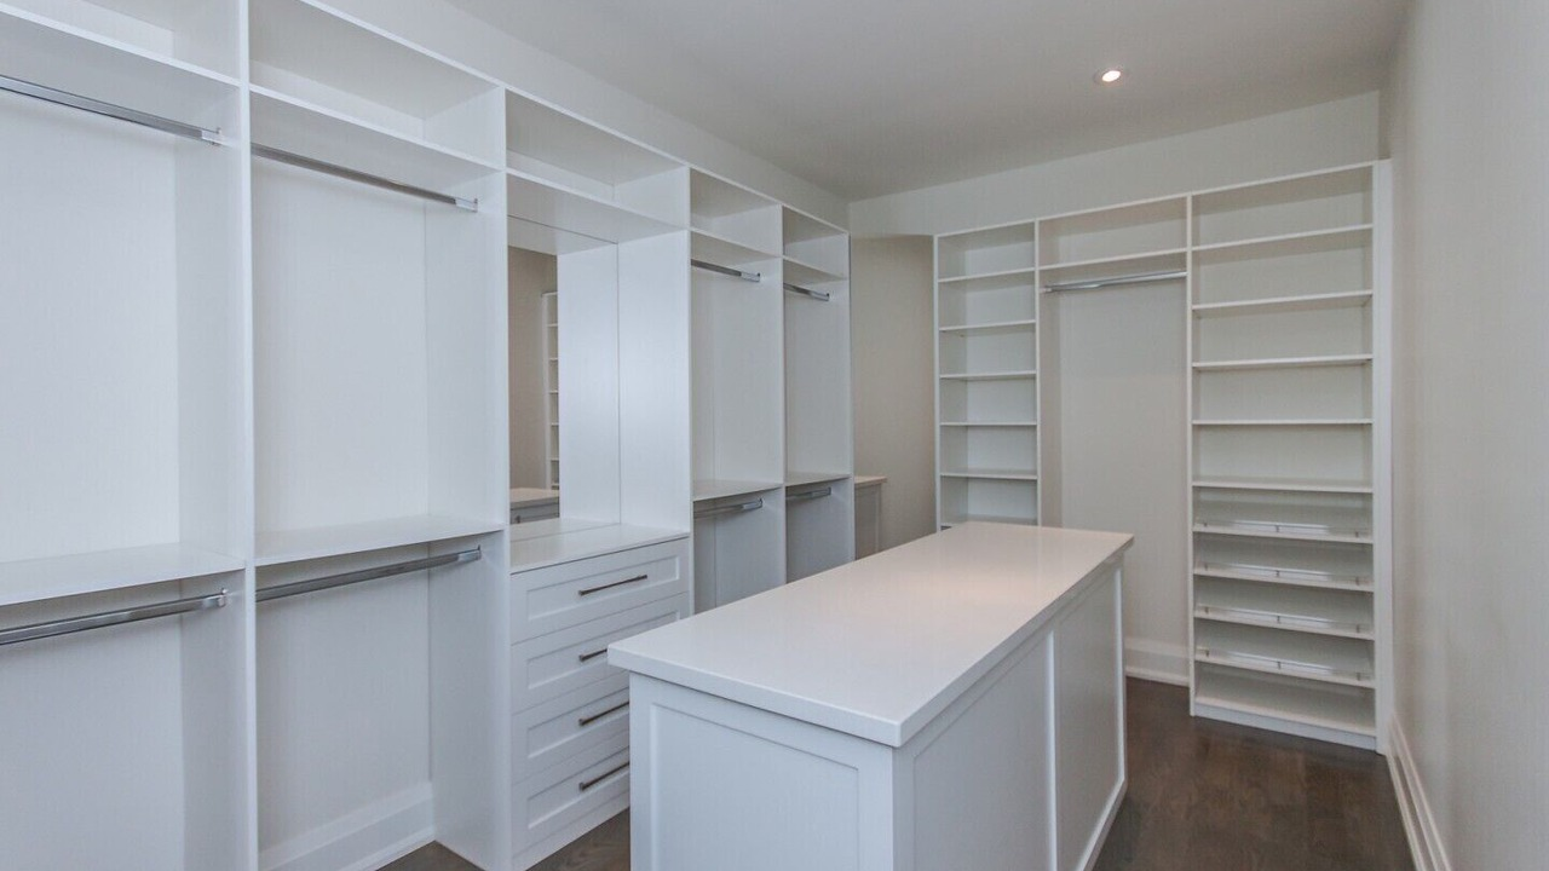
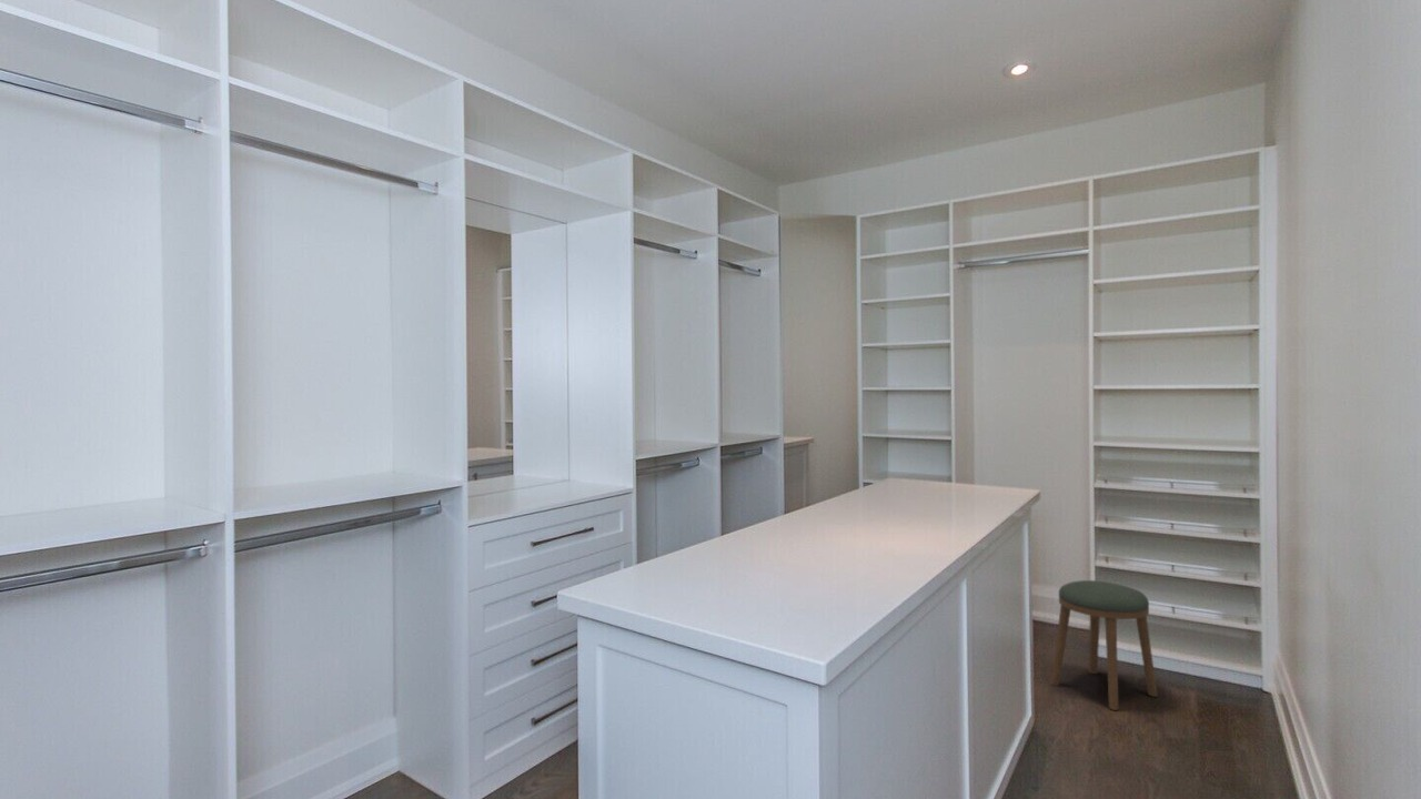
+ stool (1106, 637)
